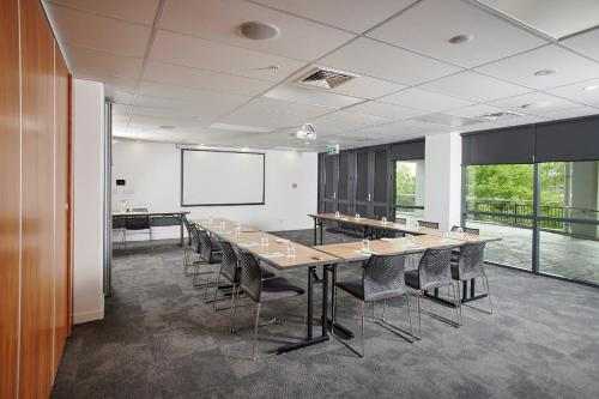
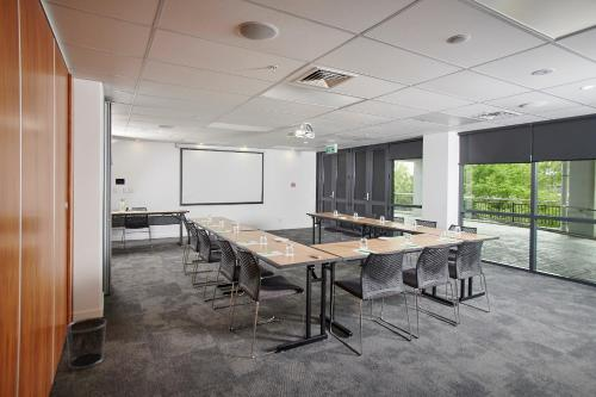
+ waste bin (86, 341)
